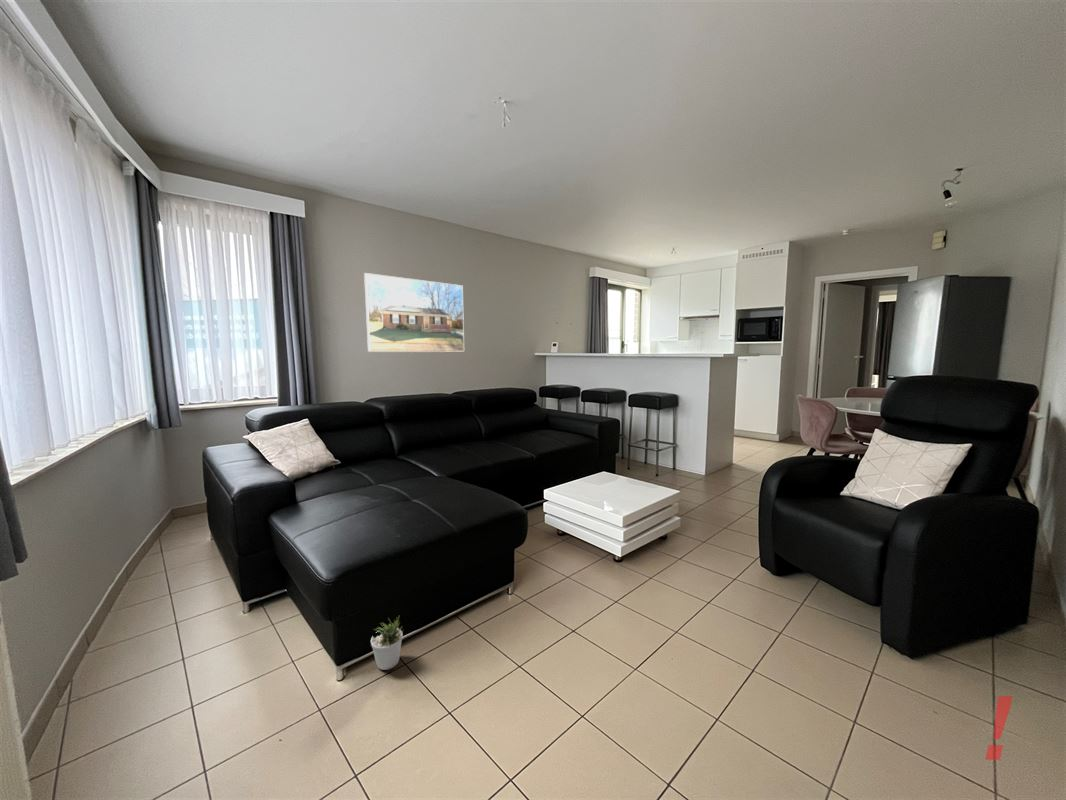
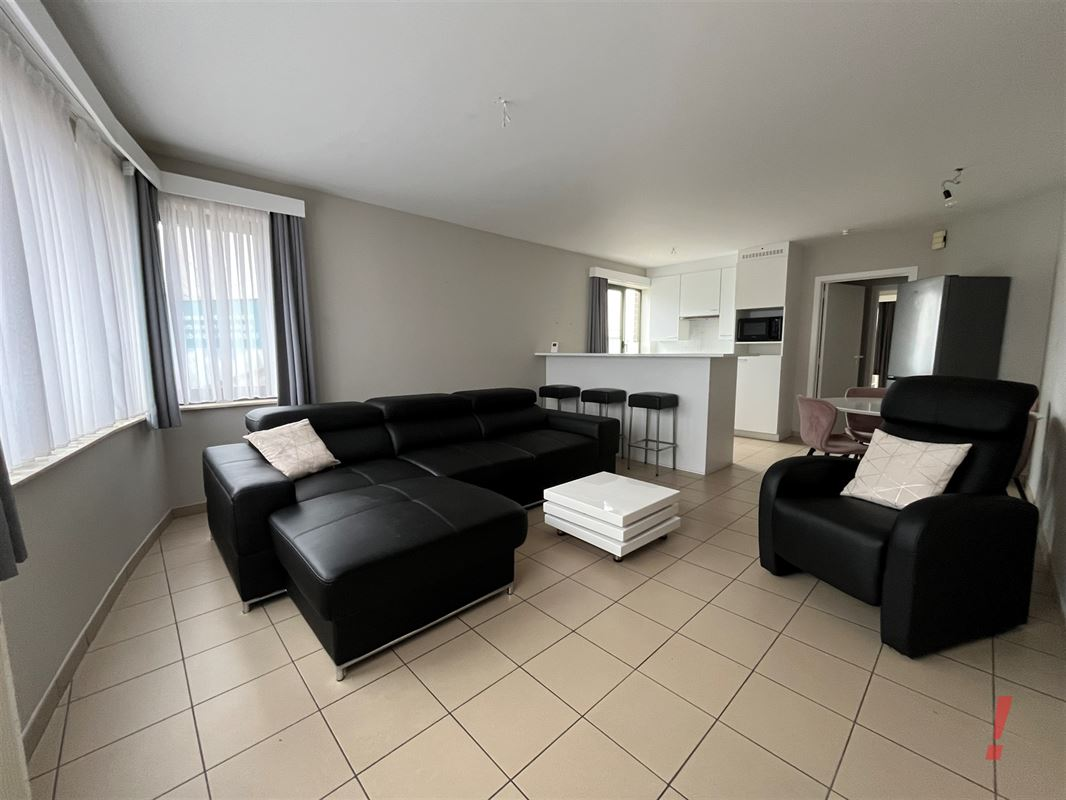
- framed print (418, 316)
- potted plant (387, 641)
